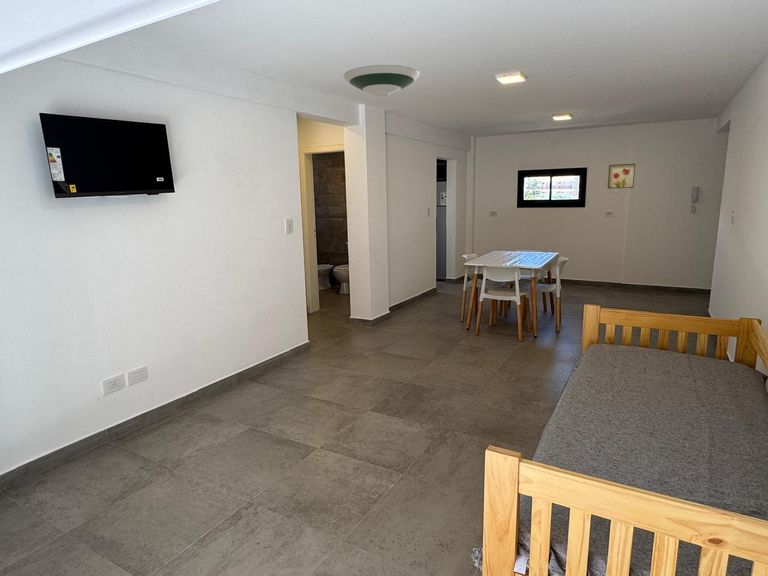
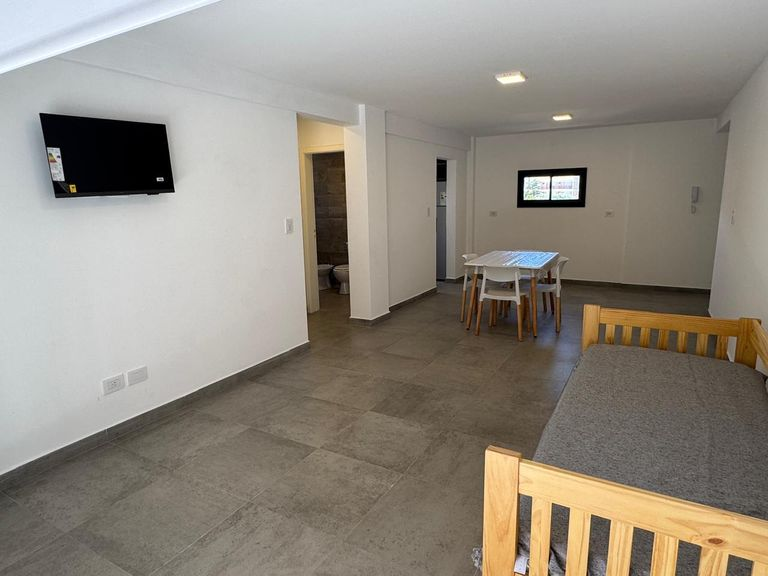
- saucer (381, 85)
- wall art (621, 176)
